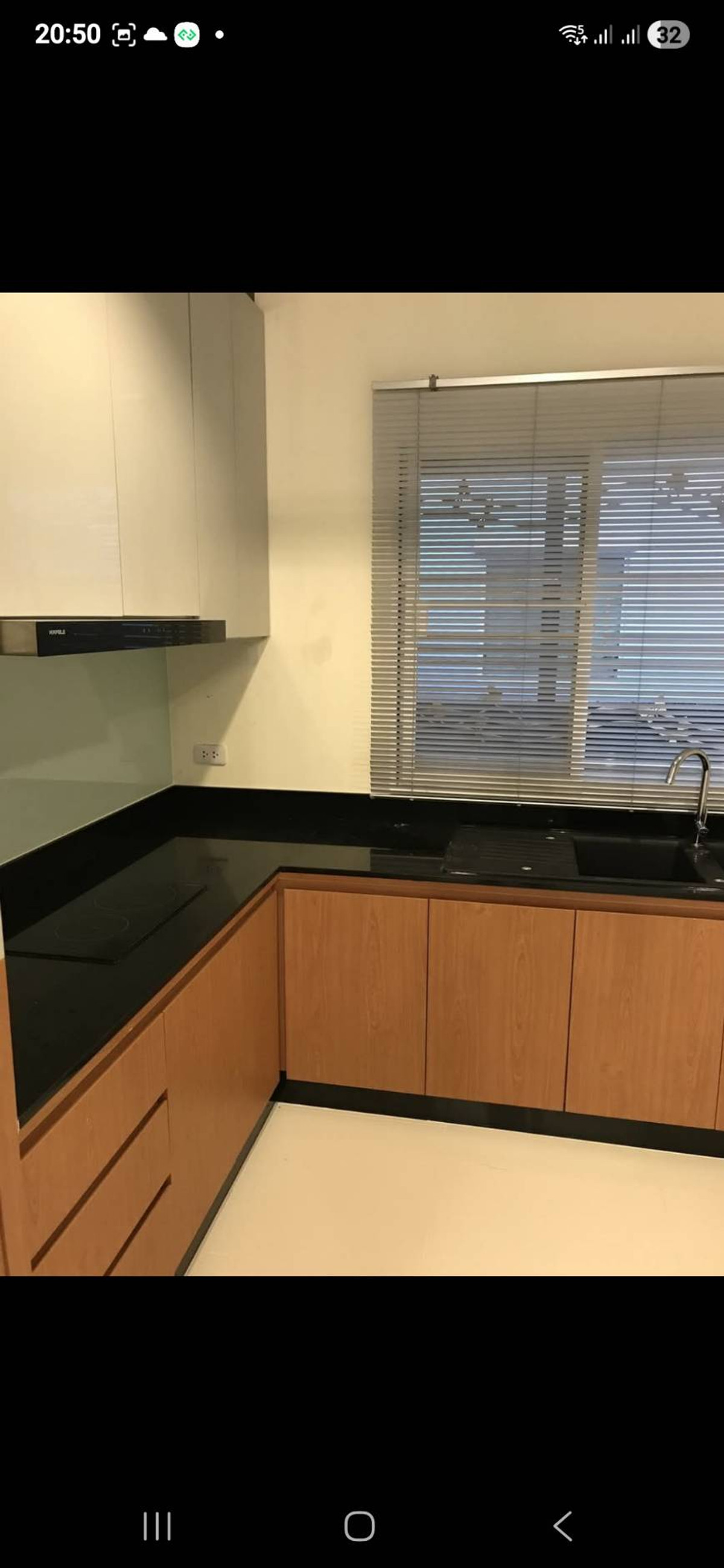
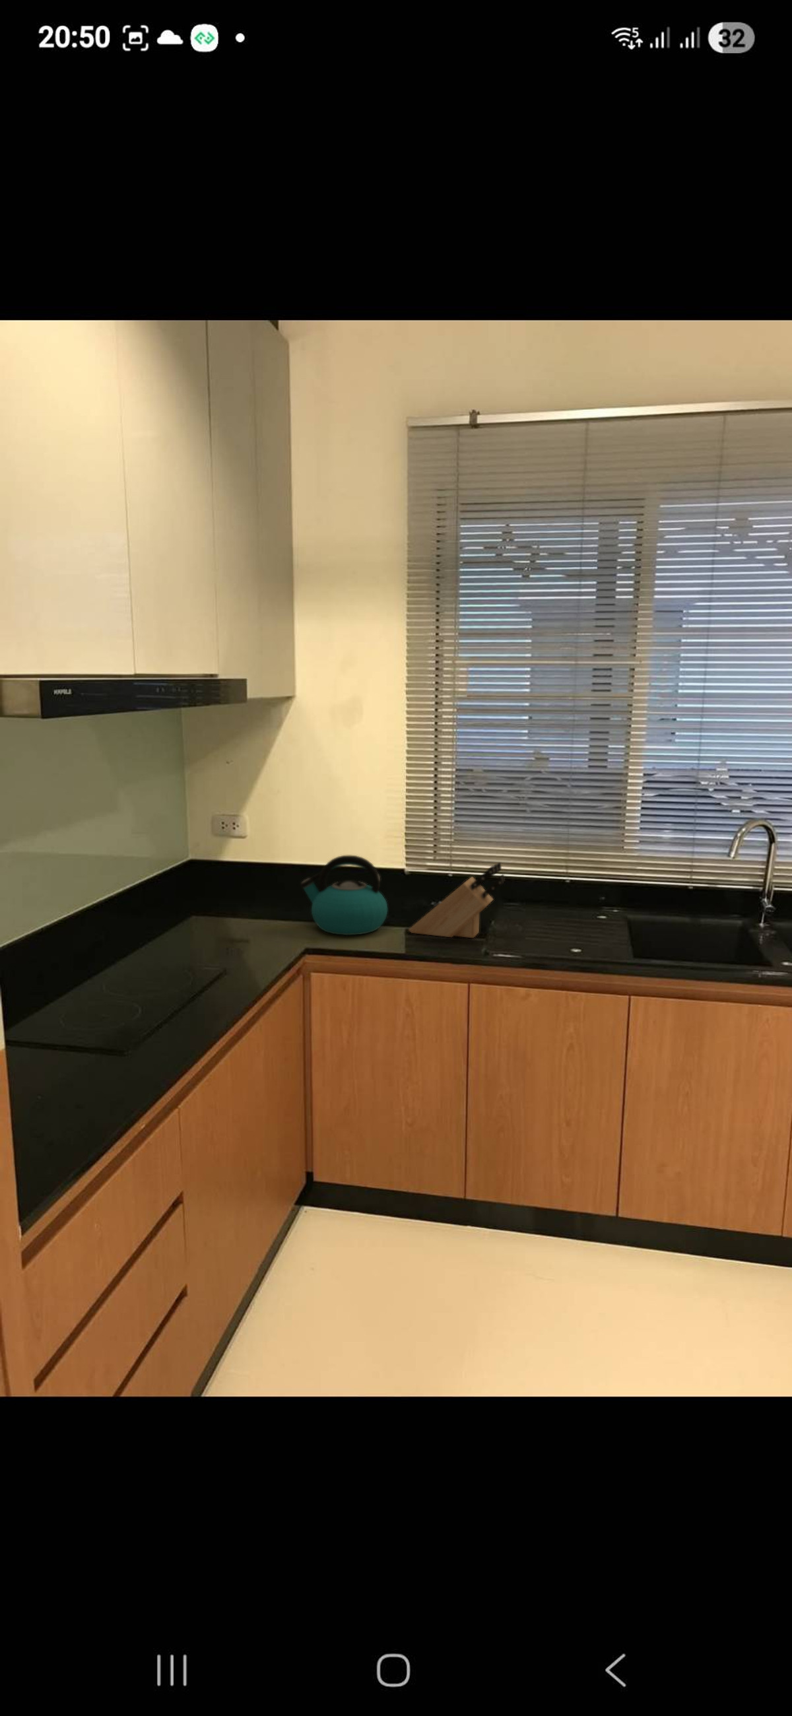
+ knife block (457, 897)
+ kettle (343, 891)
